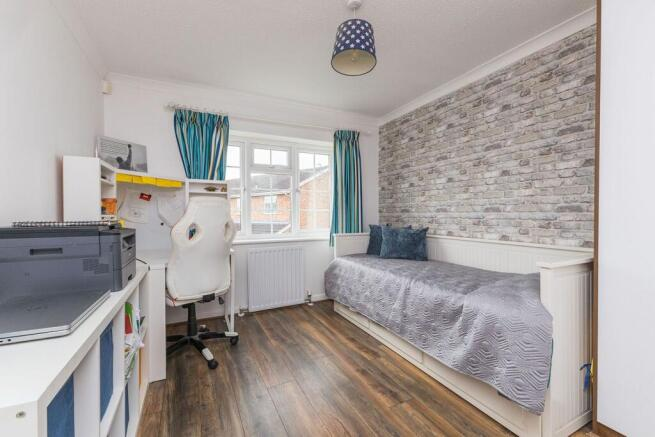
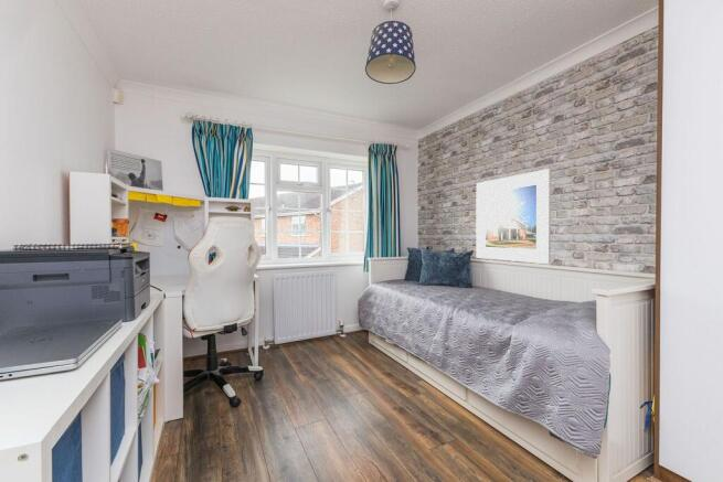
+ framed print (509, 218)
